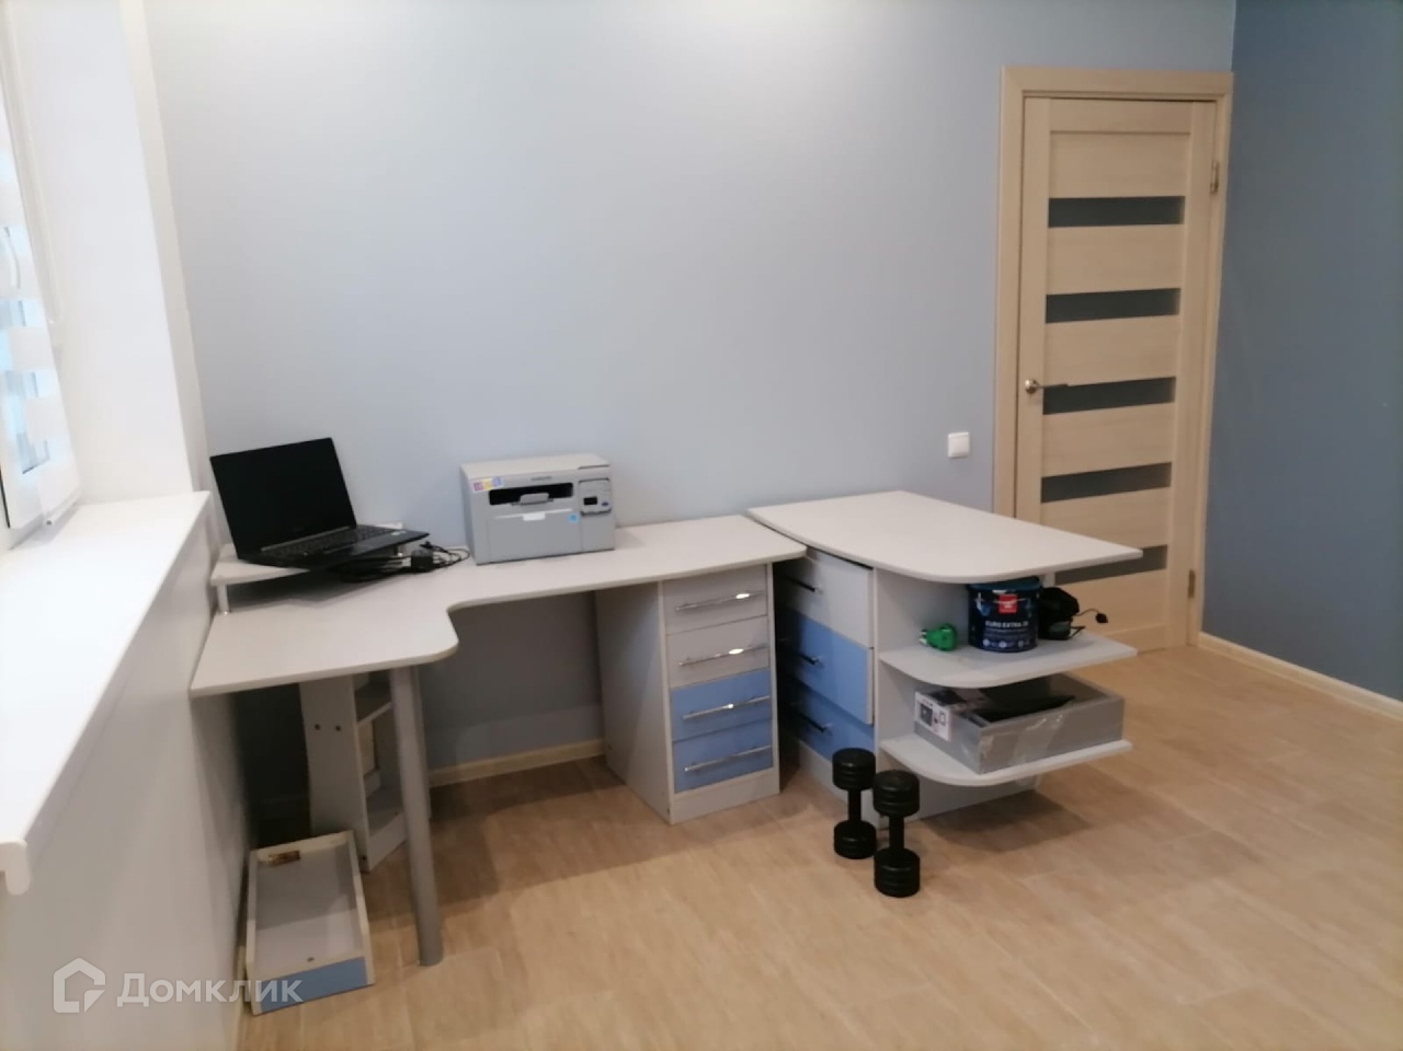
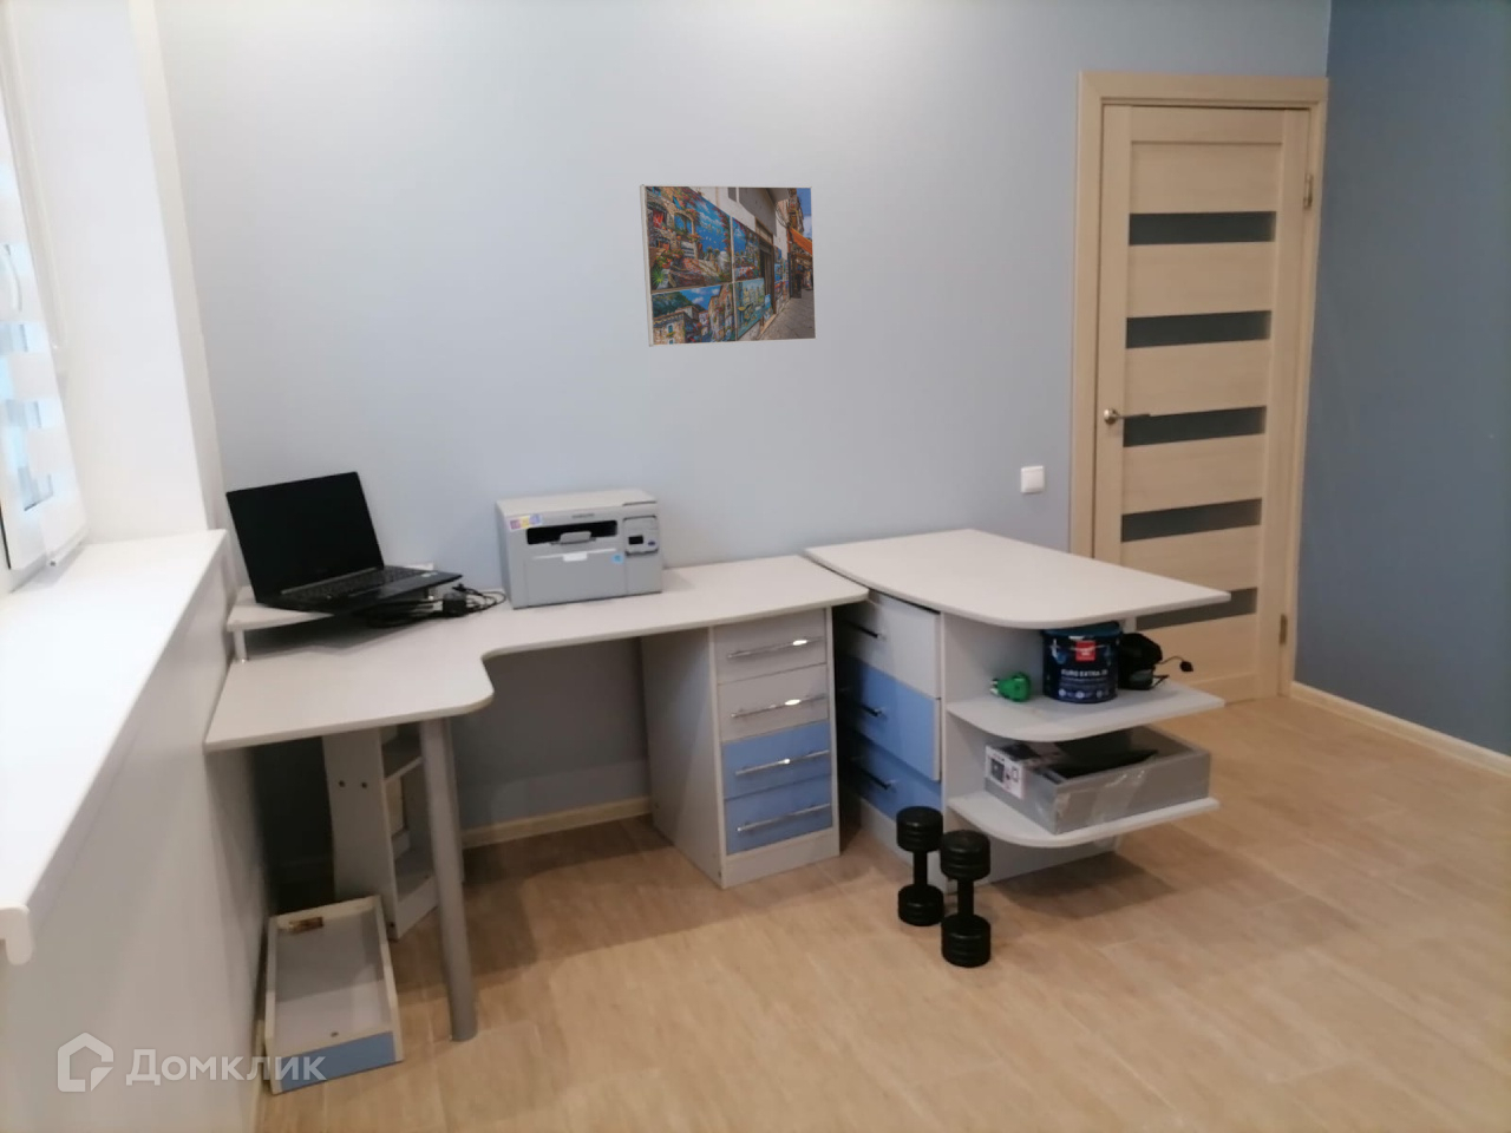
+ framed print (731, 265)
